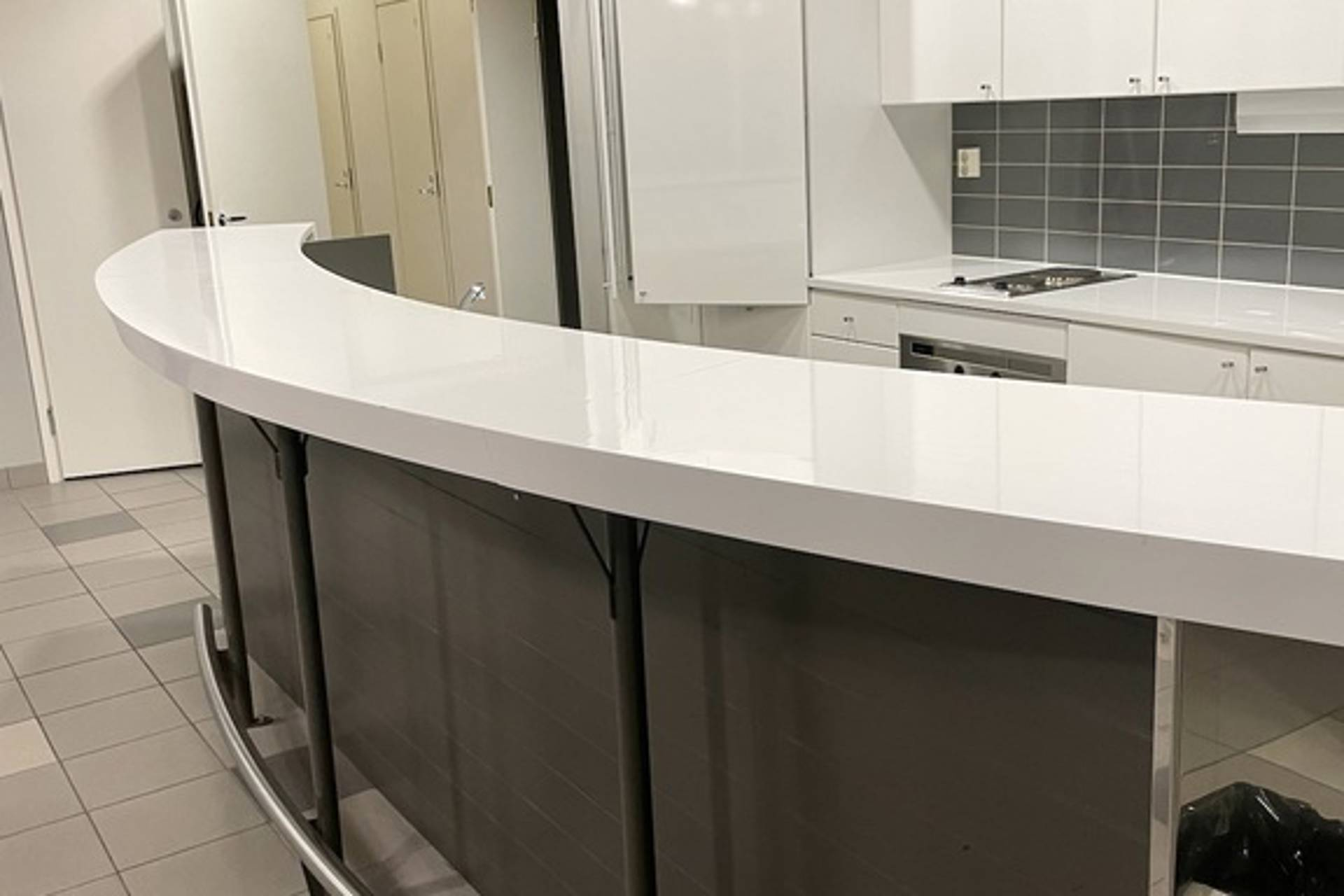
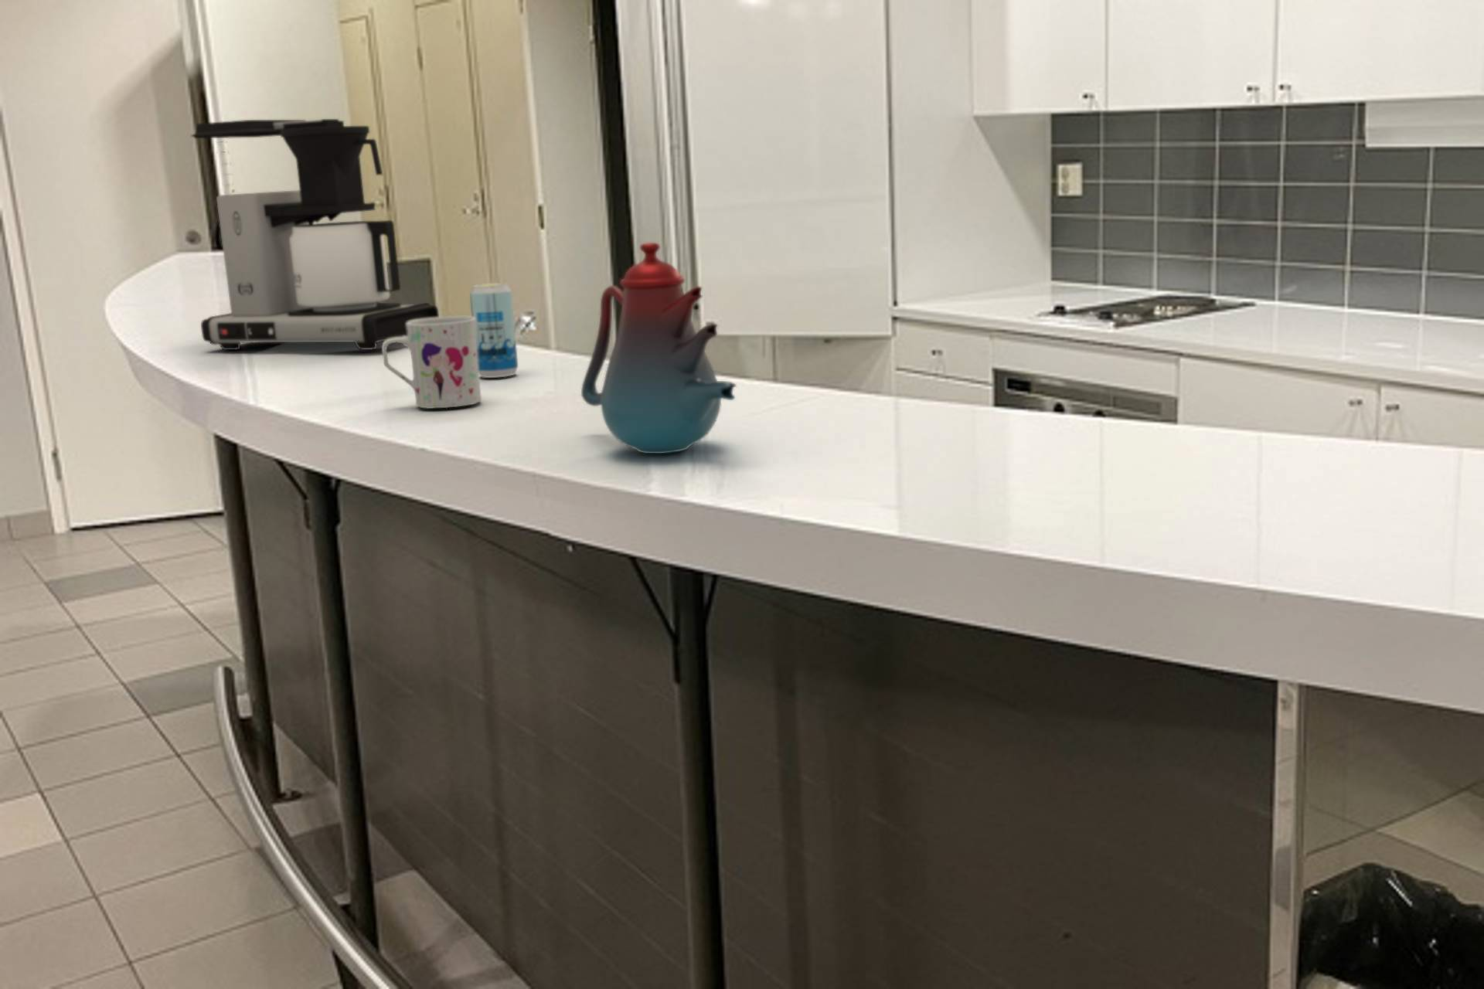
+ beverage can (494, 330)
+ teakettle (650, 347)
+ mug (432, 362)
+ coffee maker (310, 233)
